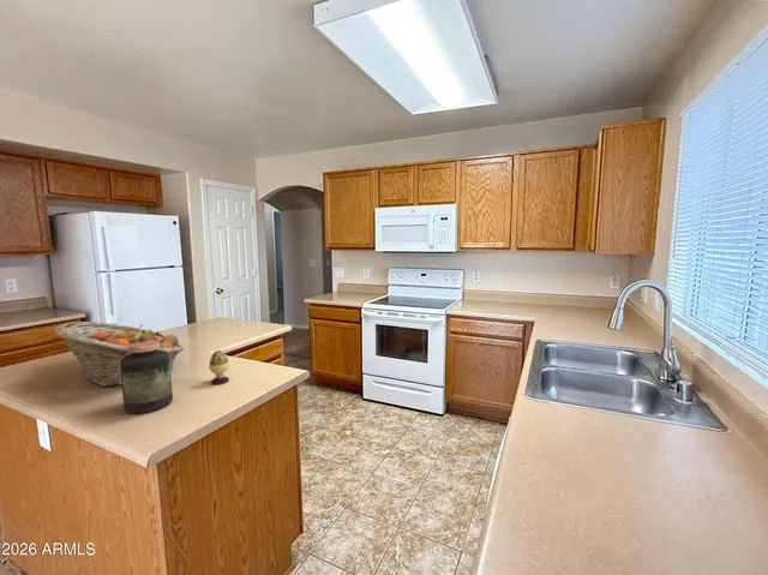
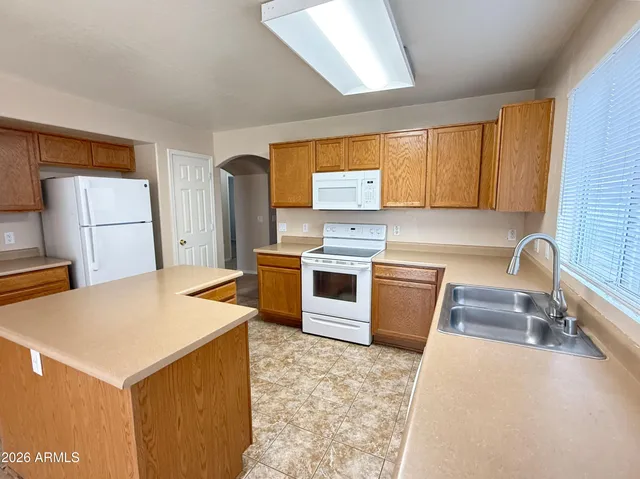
- jar (146, 375)
- decorative egg (218, 365)
- fruit basket (124, 346)
